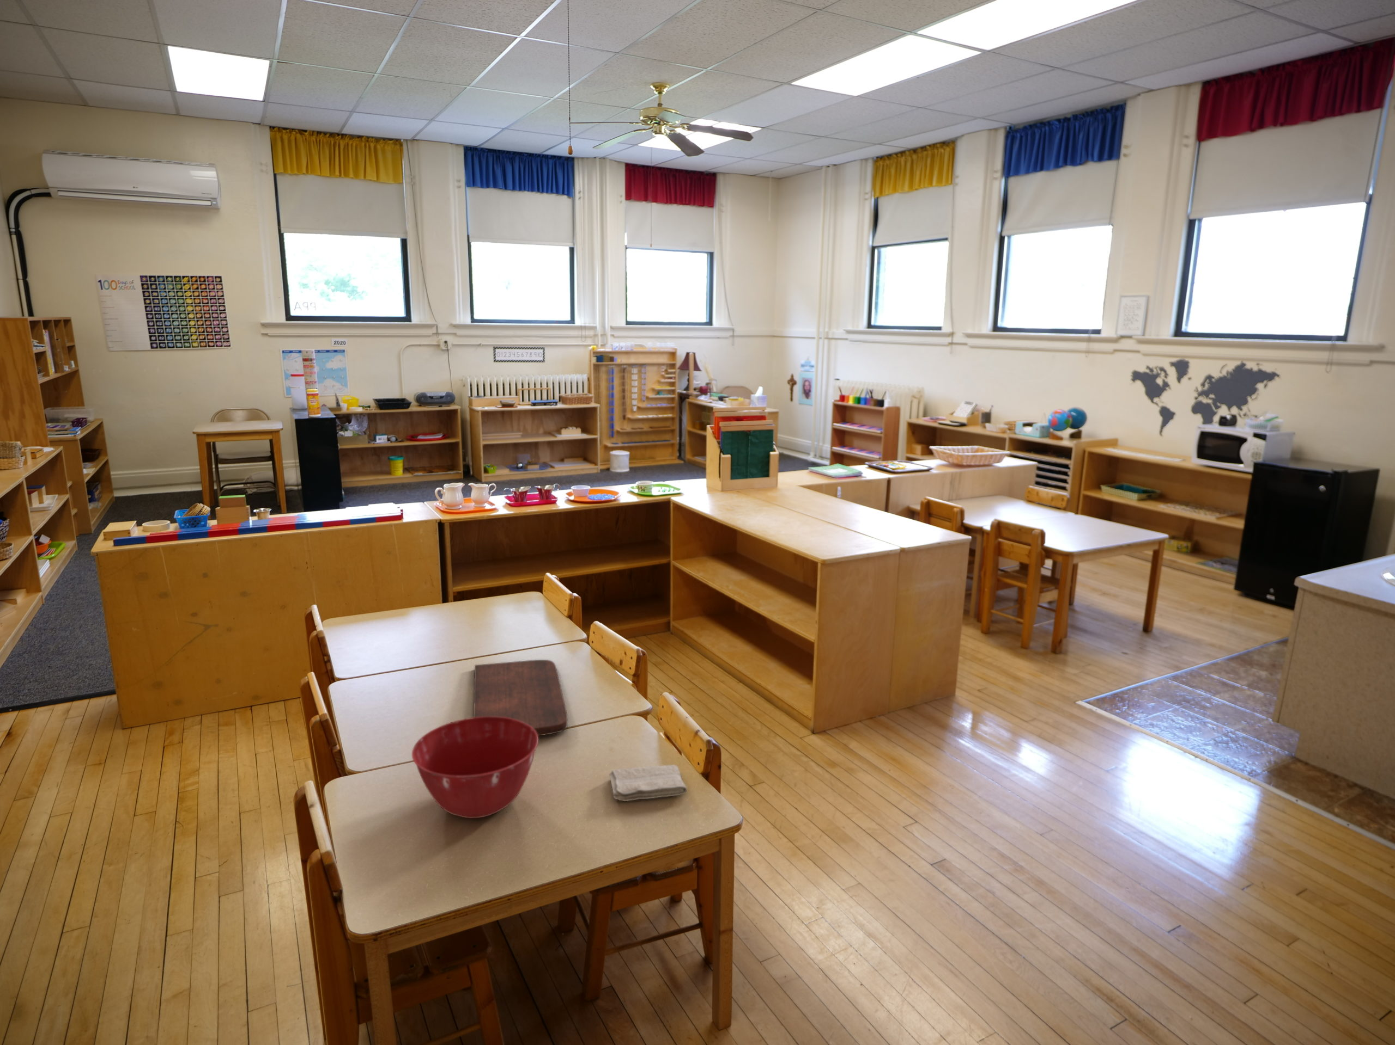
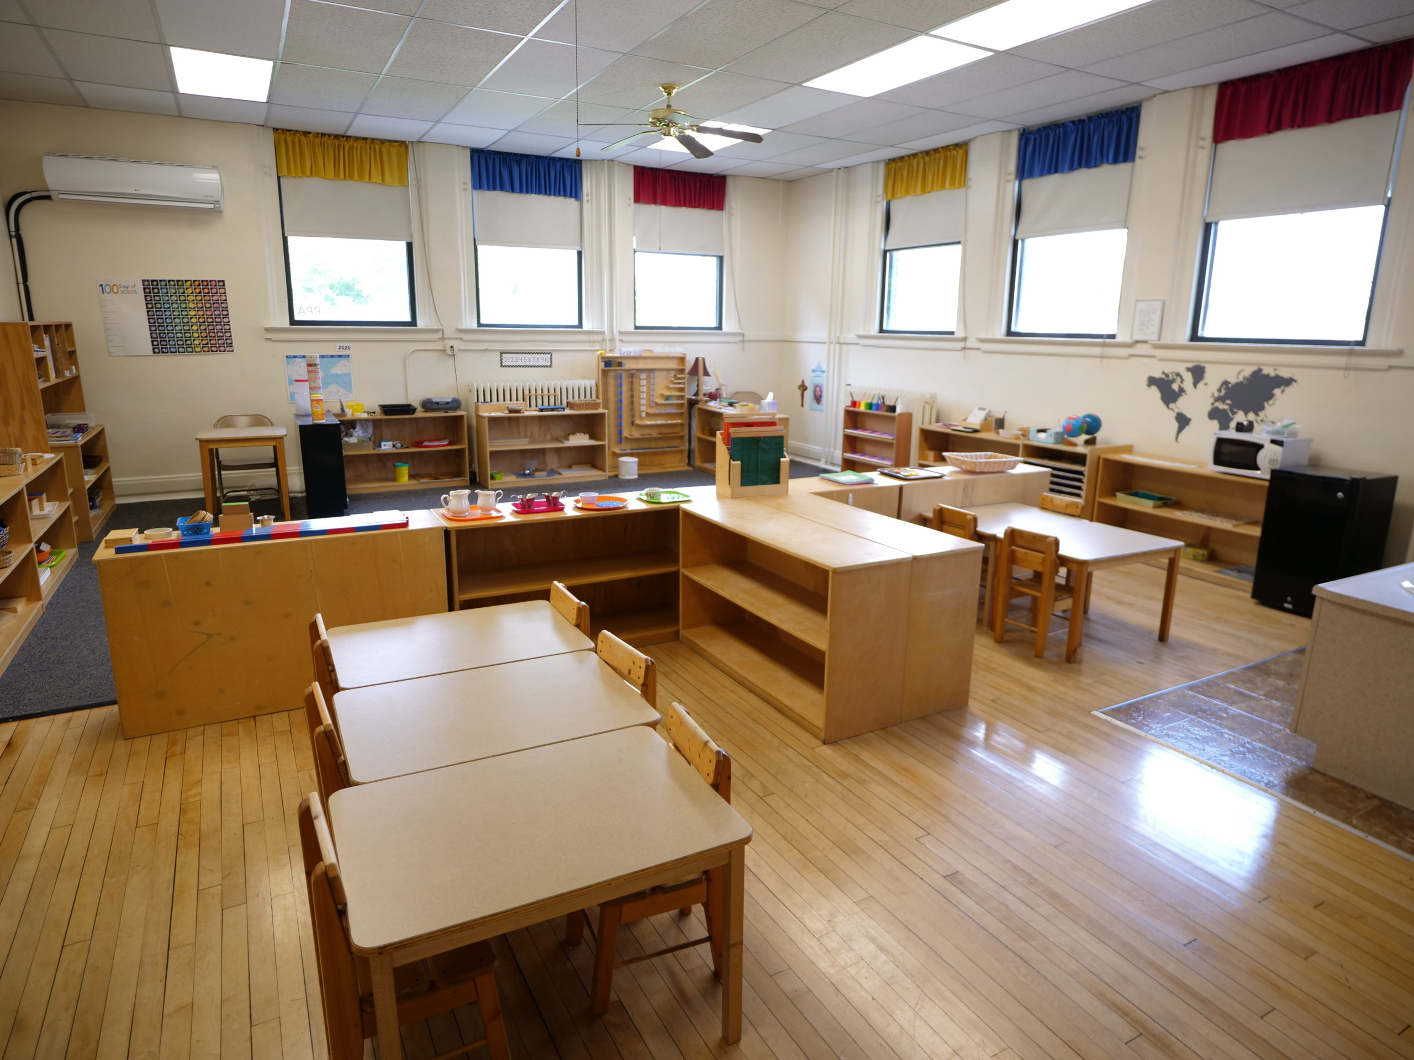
- washcloth (647, 782)
- mixing bowl (478, 773)
- cutting board (518, 696)
